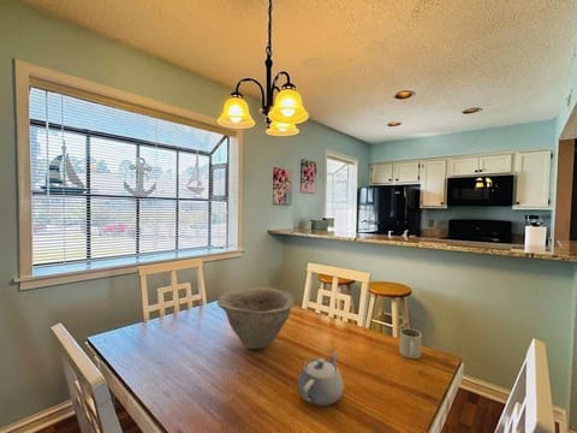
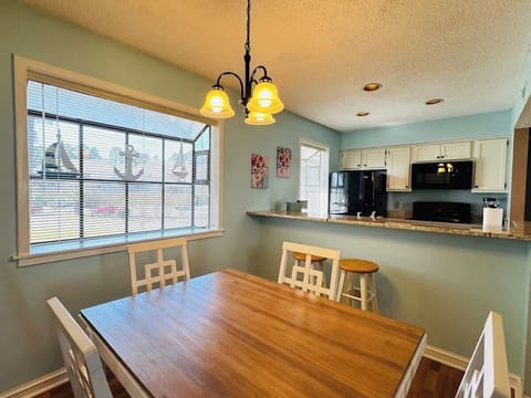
- bowl (257, 321)
- mug (410, 344)
- teapot (320, 376)
